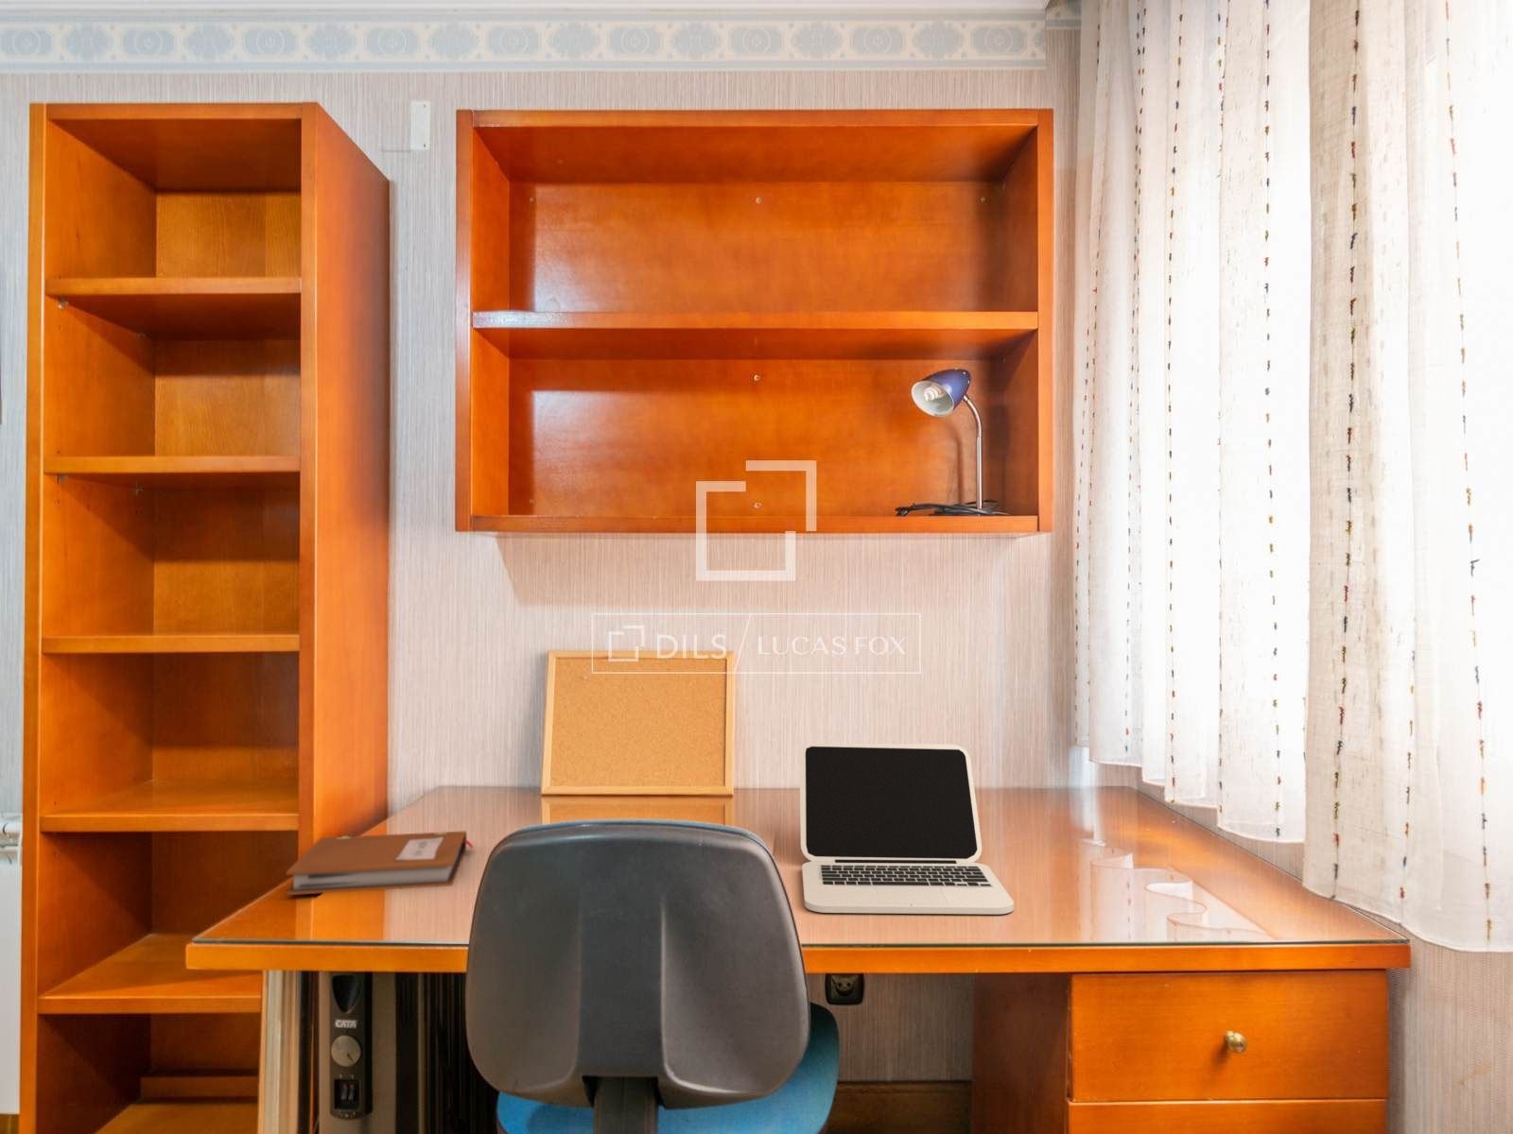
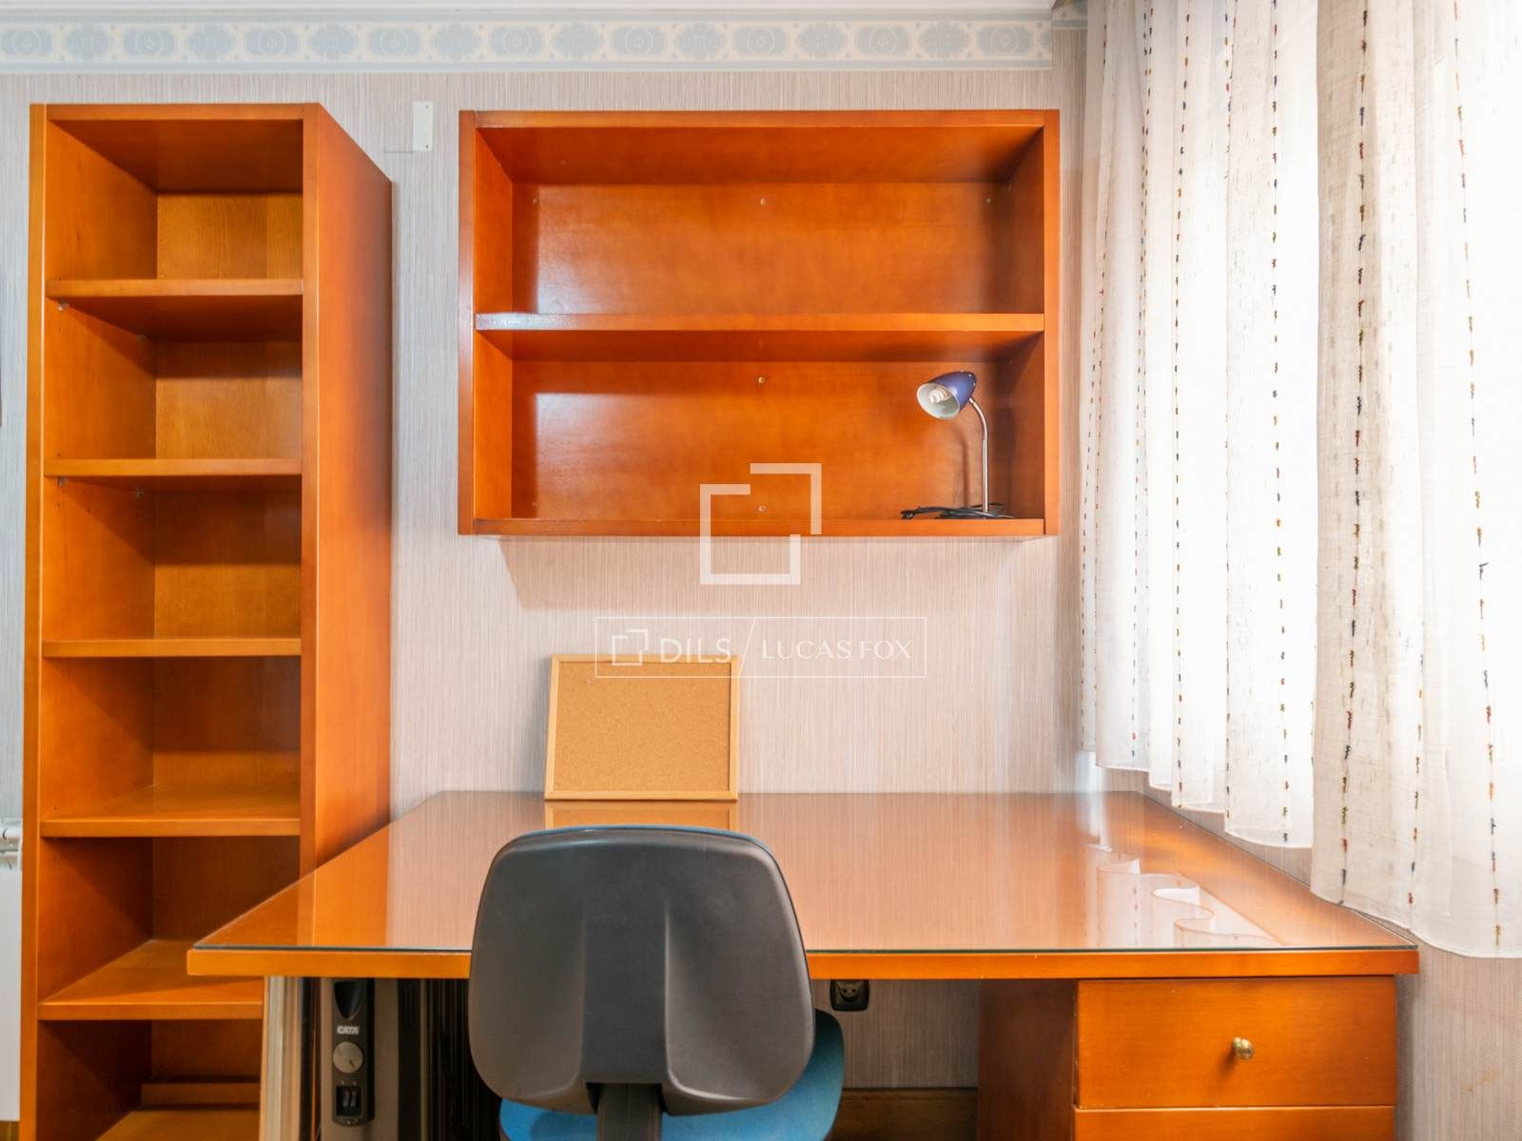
- notebook (387, 859)
- laptop (896, 818)
